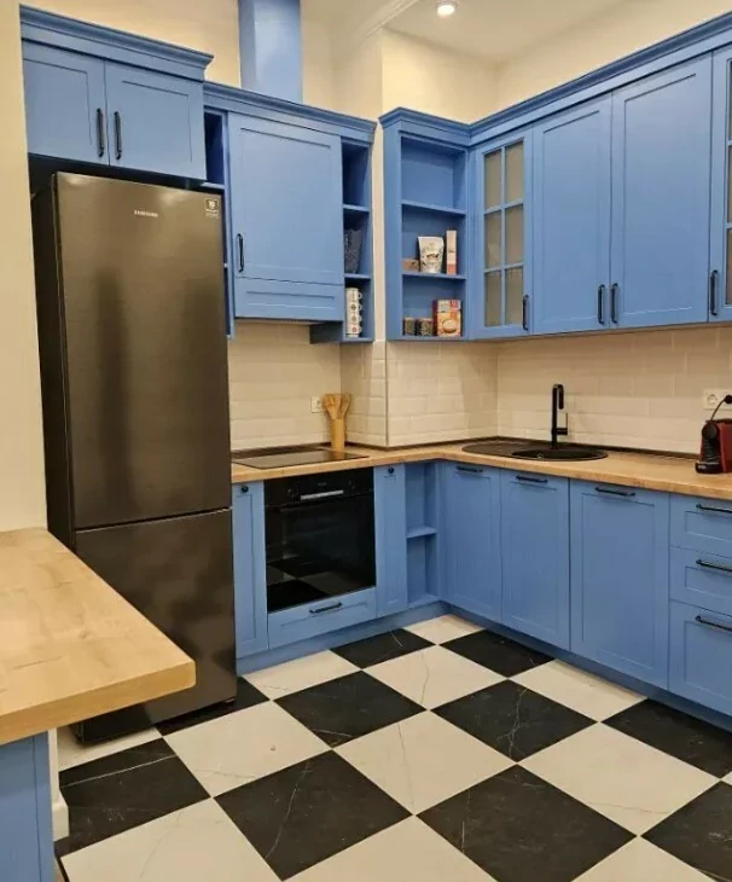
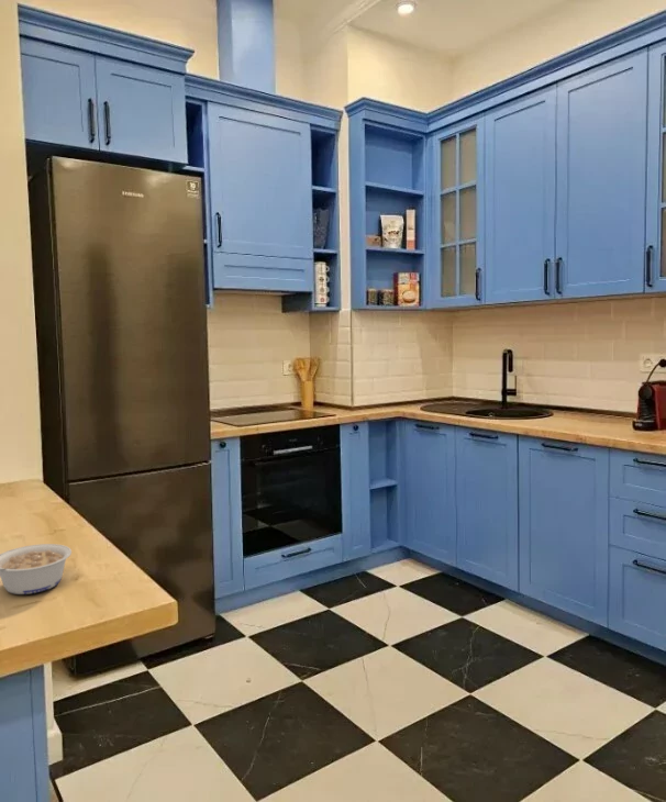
+ legume (32, 568)
